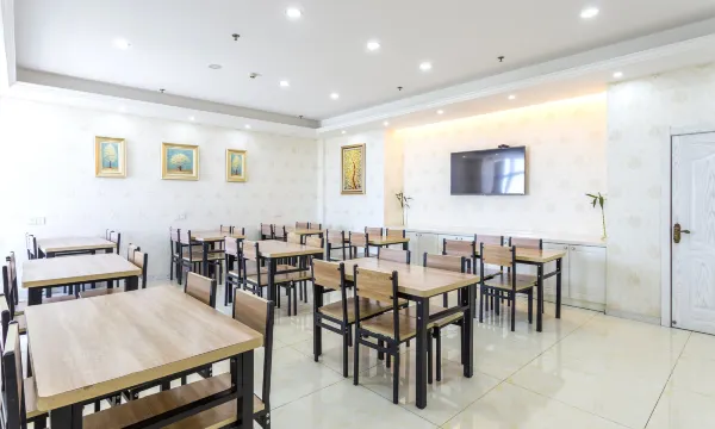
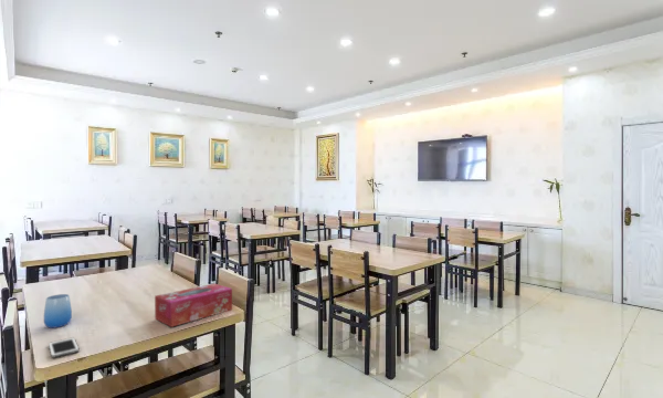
+ cell phone (63, 347)
+ tissue box (194, 303)
+ cup (57, 311)
